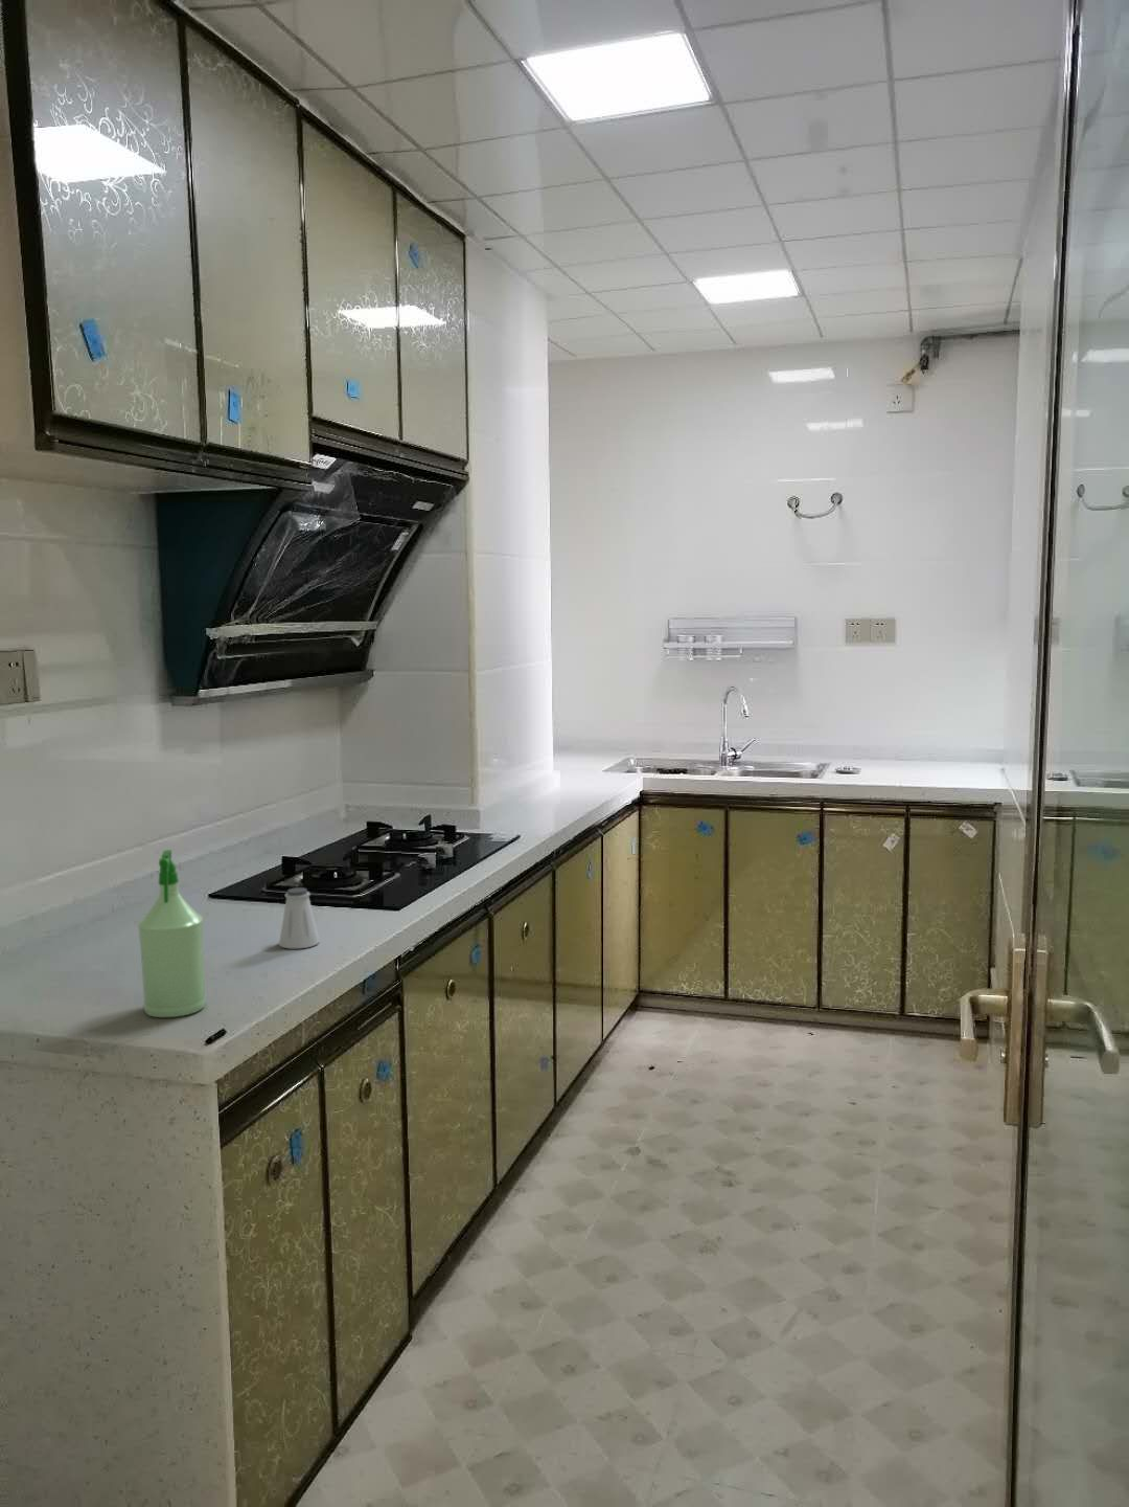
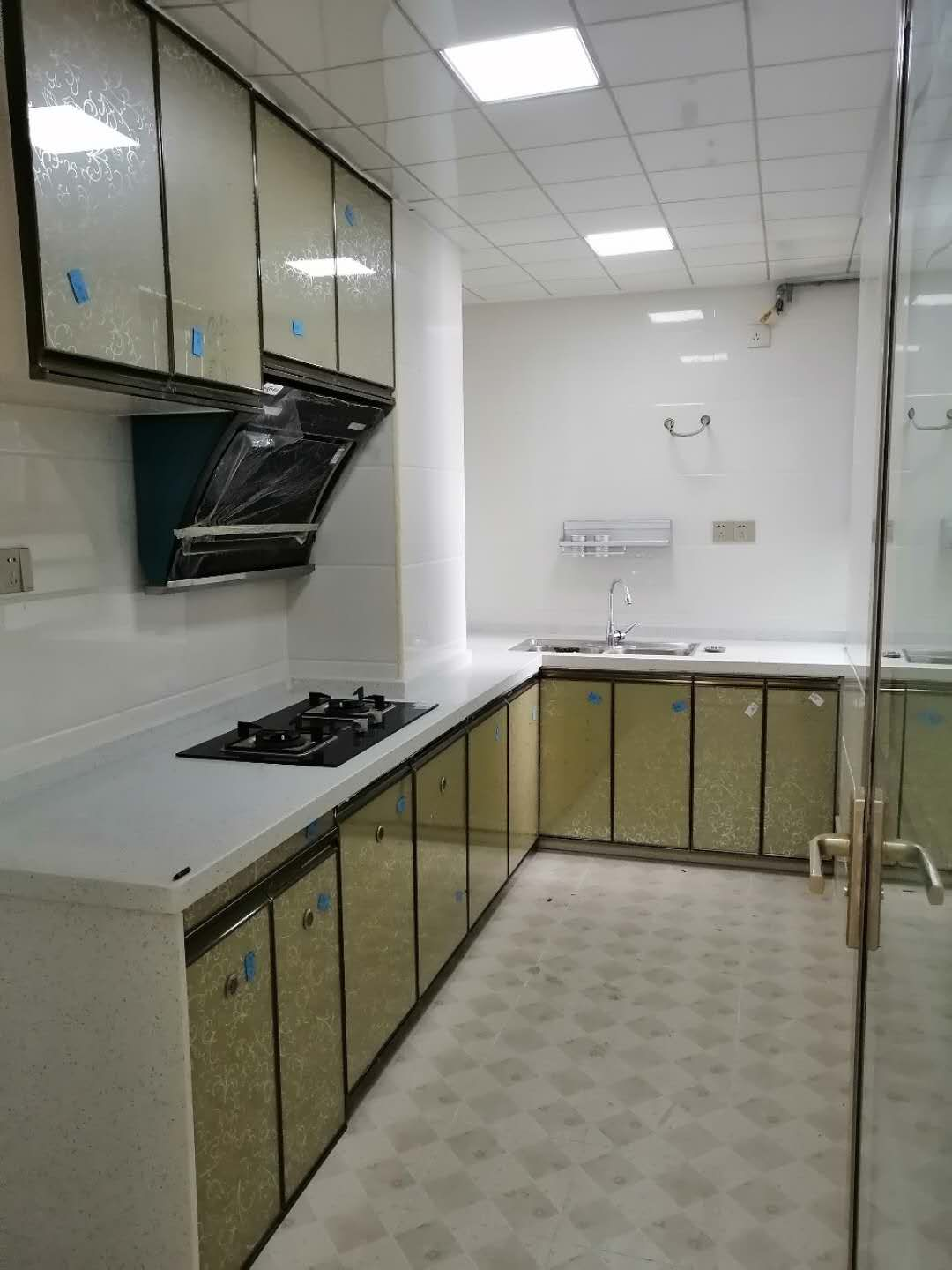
- spray bottle (171, 929)
- saltshaker (298, 916)
